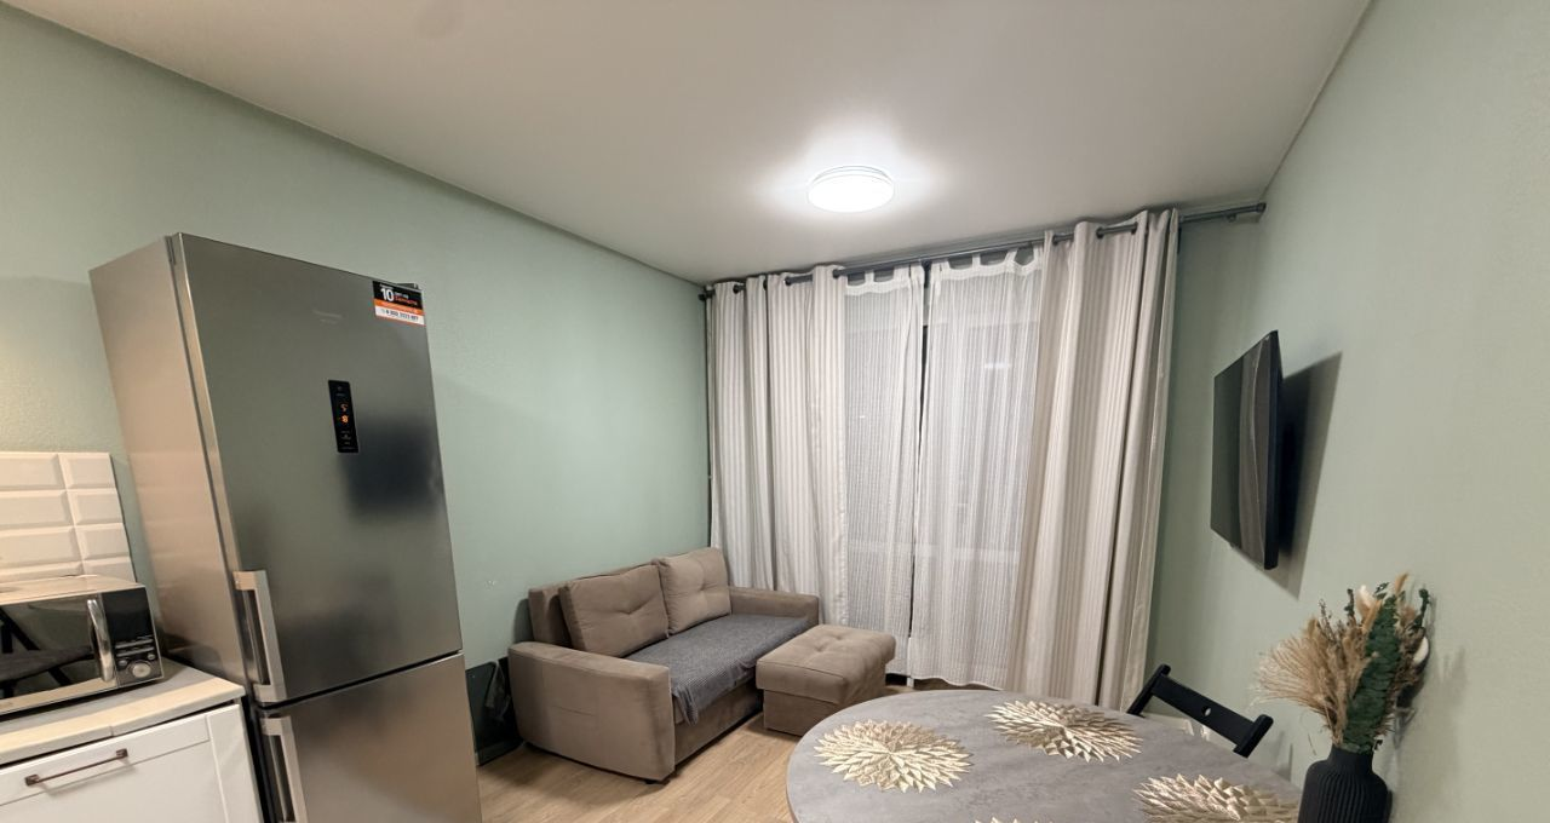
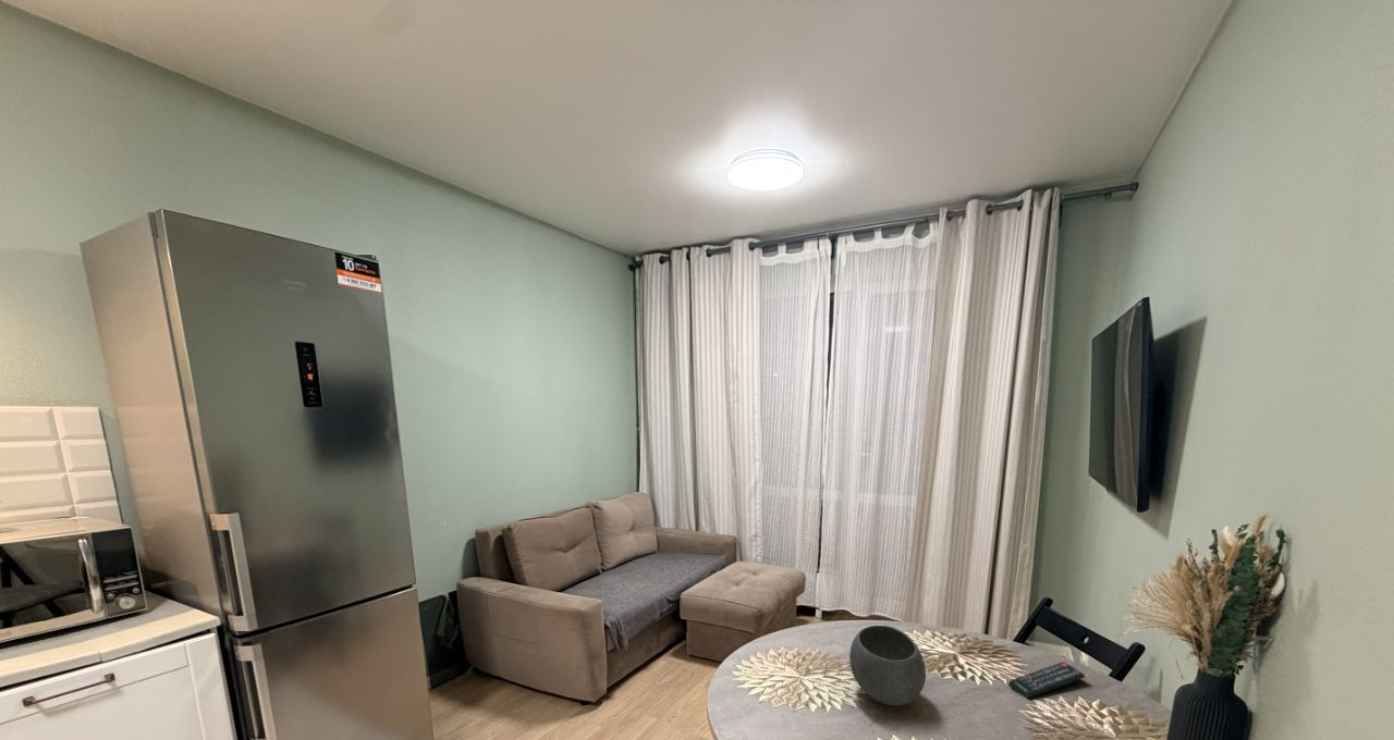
+ remote control (1047, 680)
+ bowl (886, 667)
